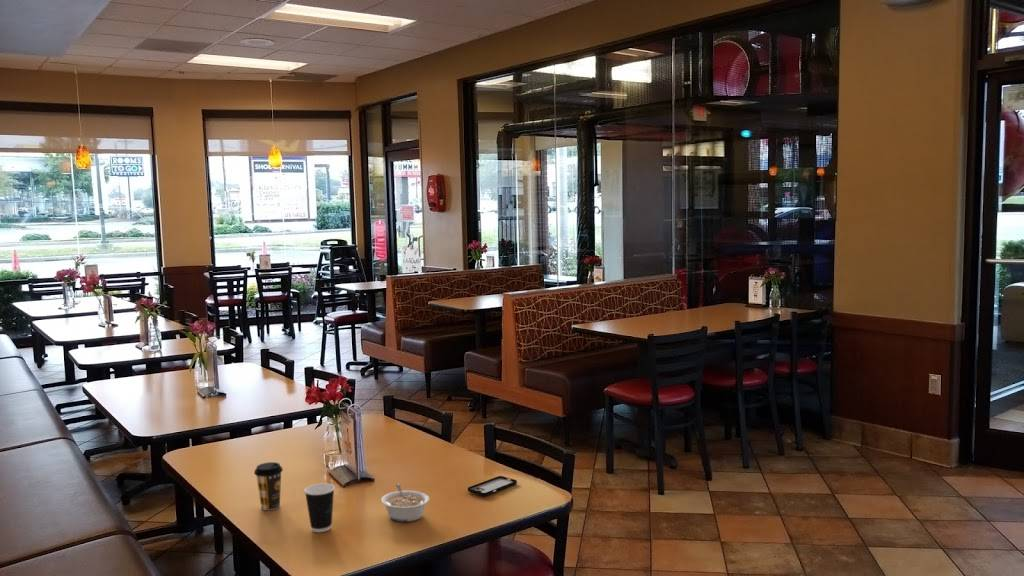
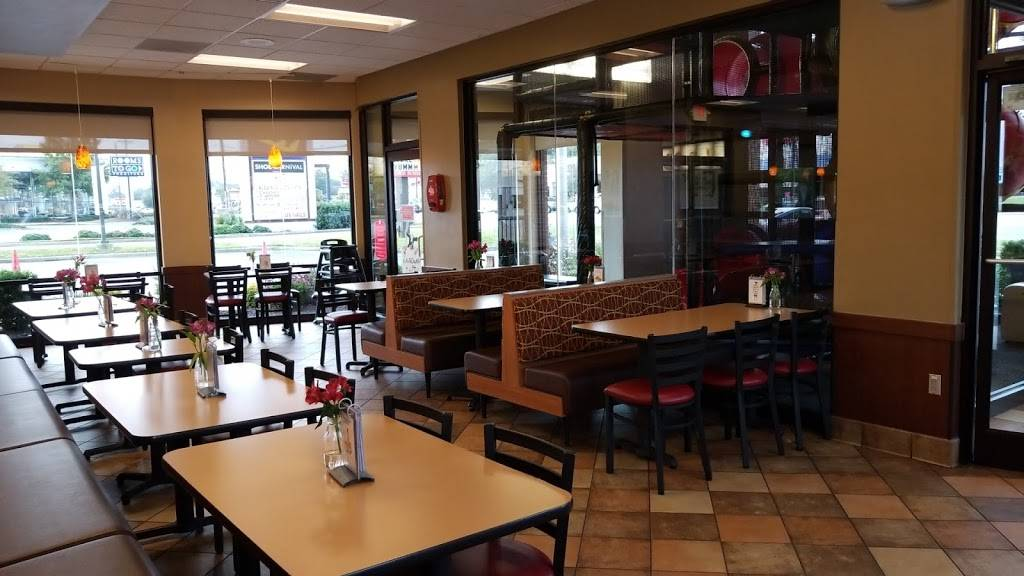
- legume (404, 505)
- dixie cup (320, 508)
- coffee cup (269, 486)
- smartphone (492, 485)
